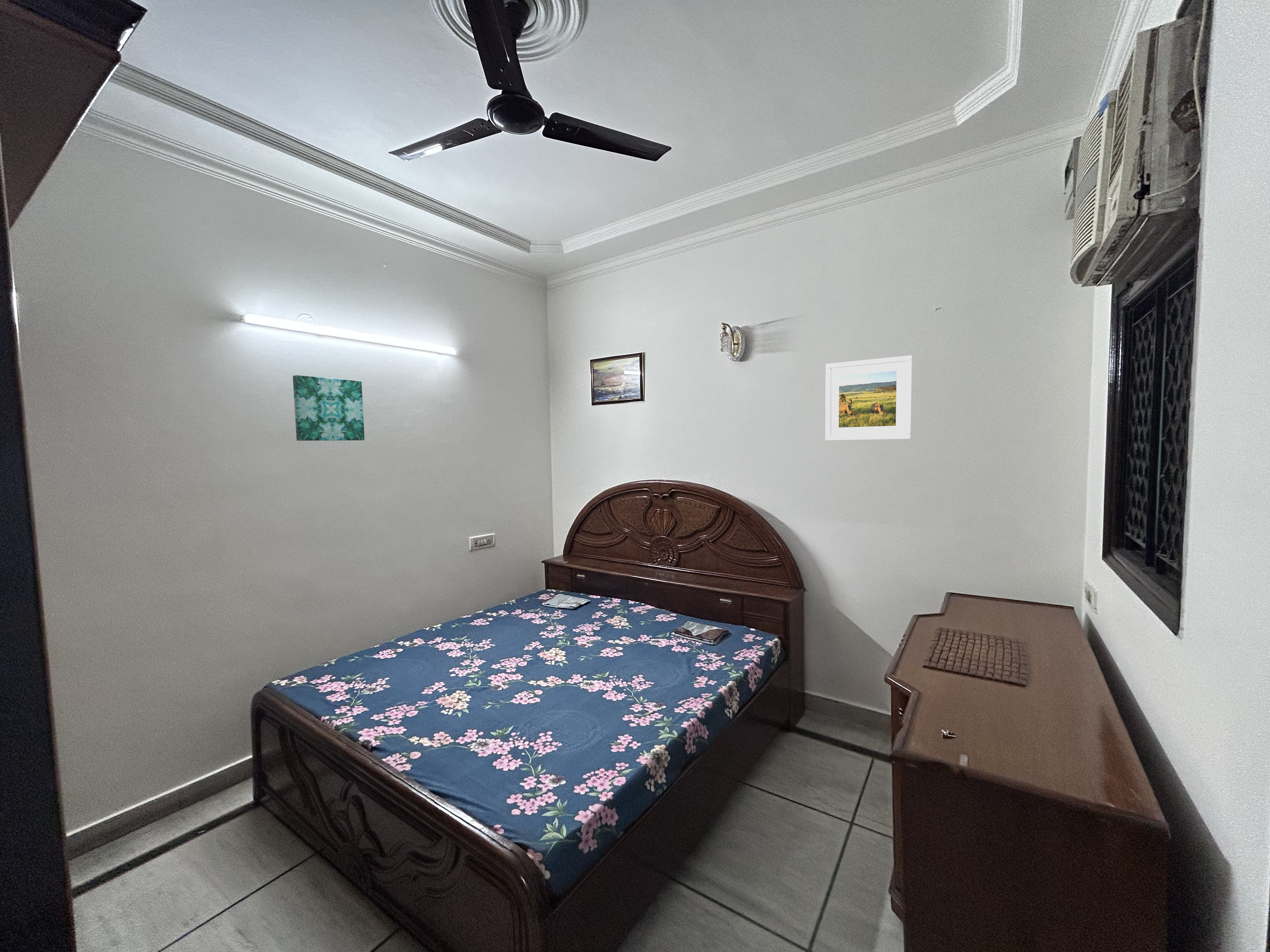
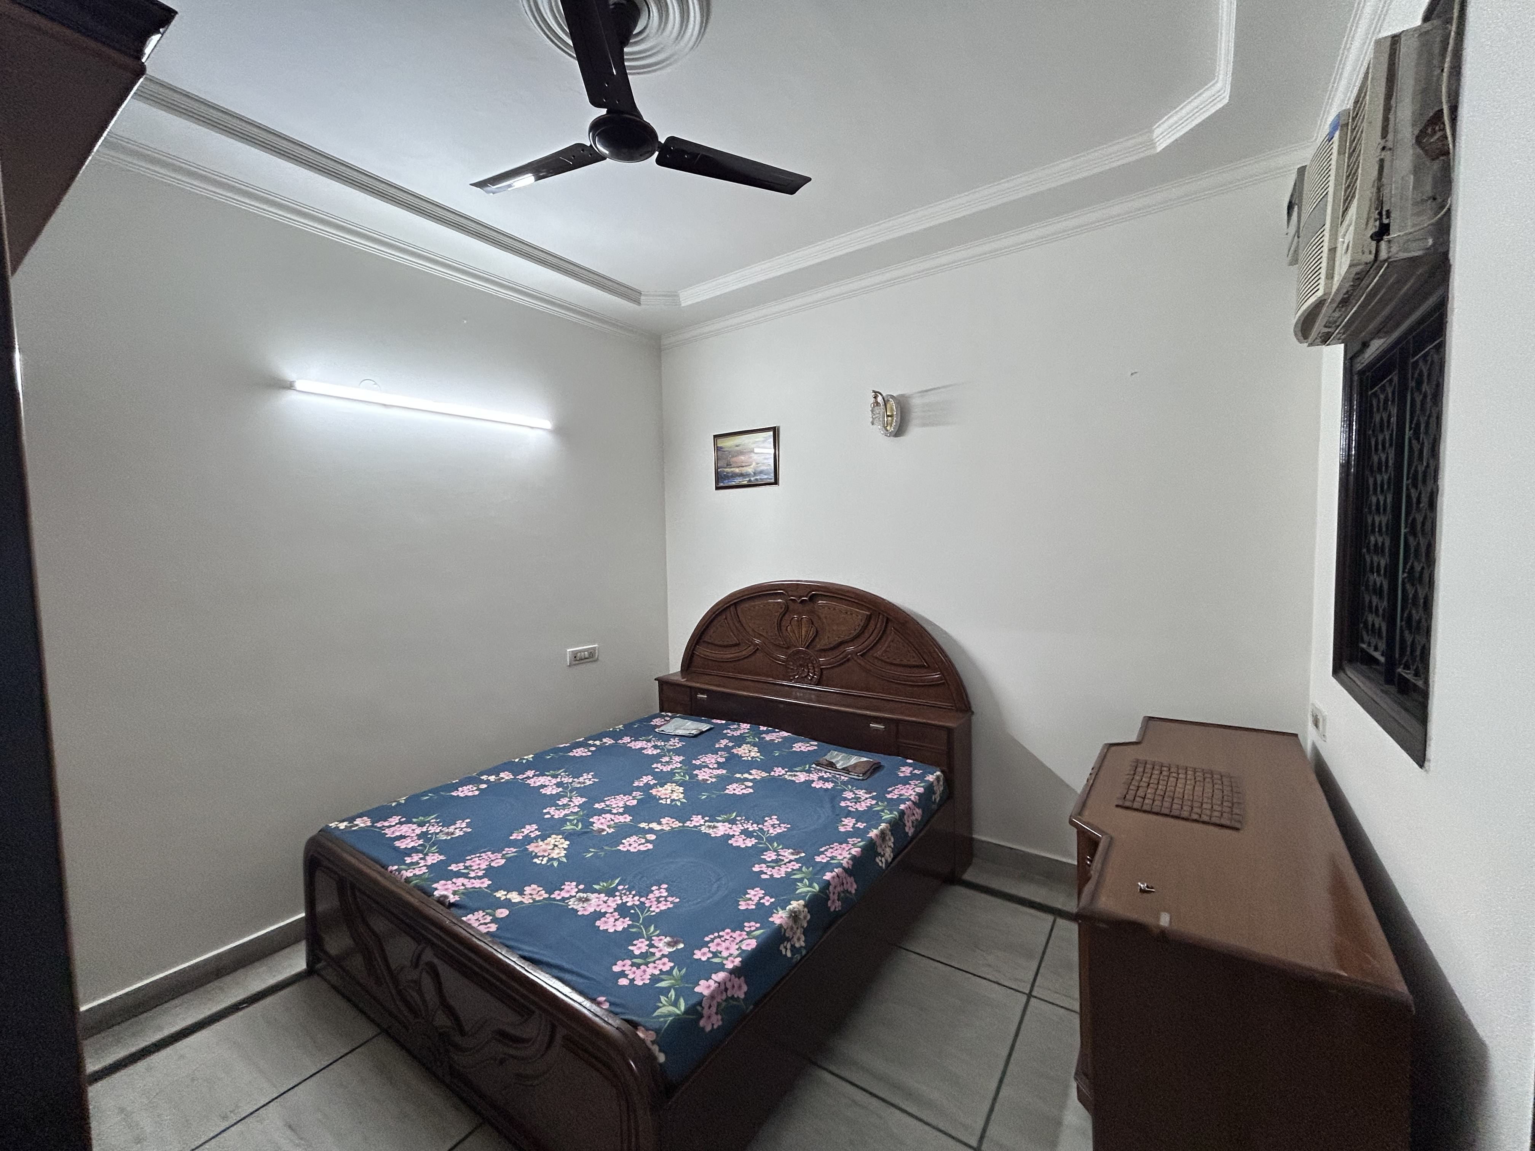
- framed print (867, 400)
- wall art (330, 410)
